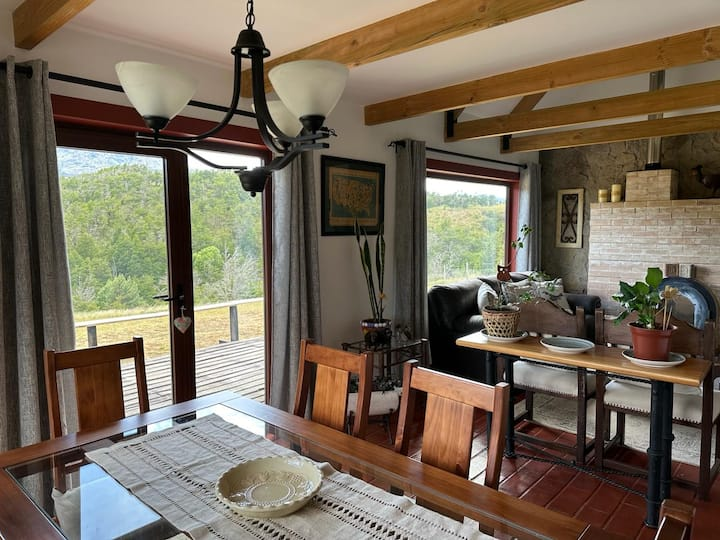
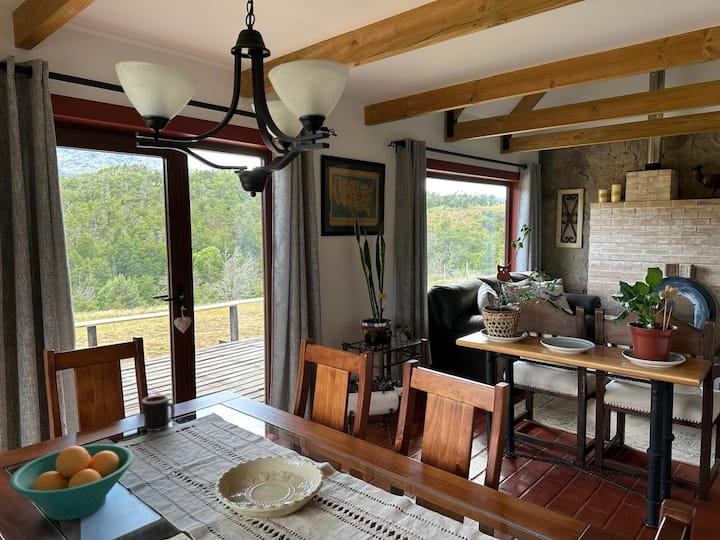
+ fruit bowl (75, 477)
+ mug (159, 413)
